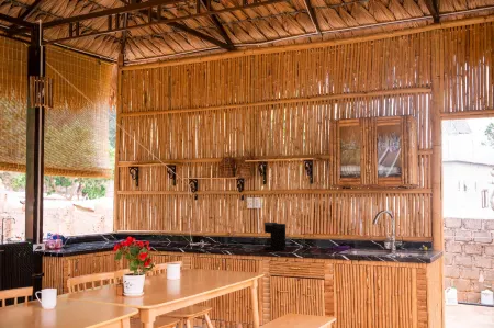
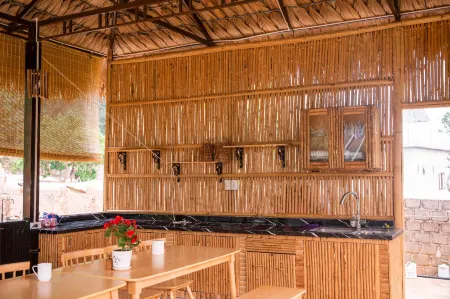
- coffee maker (274, 236)
